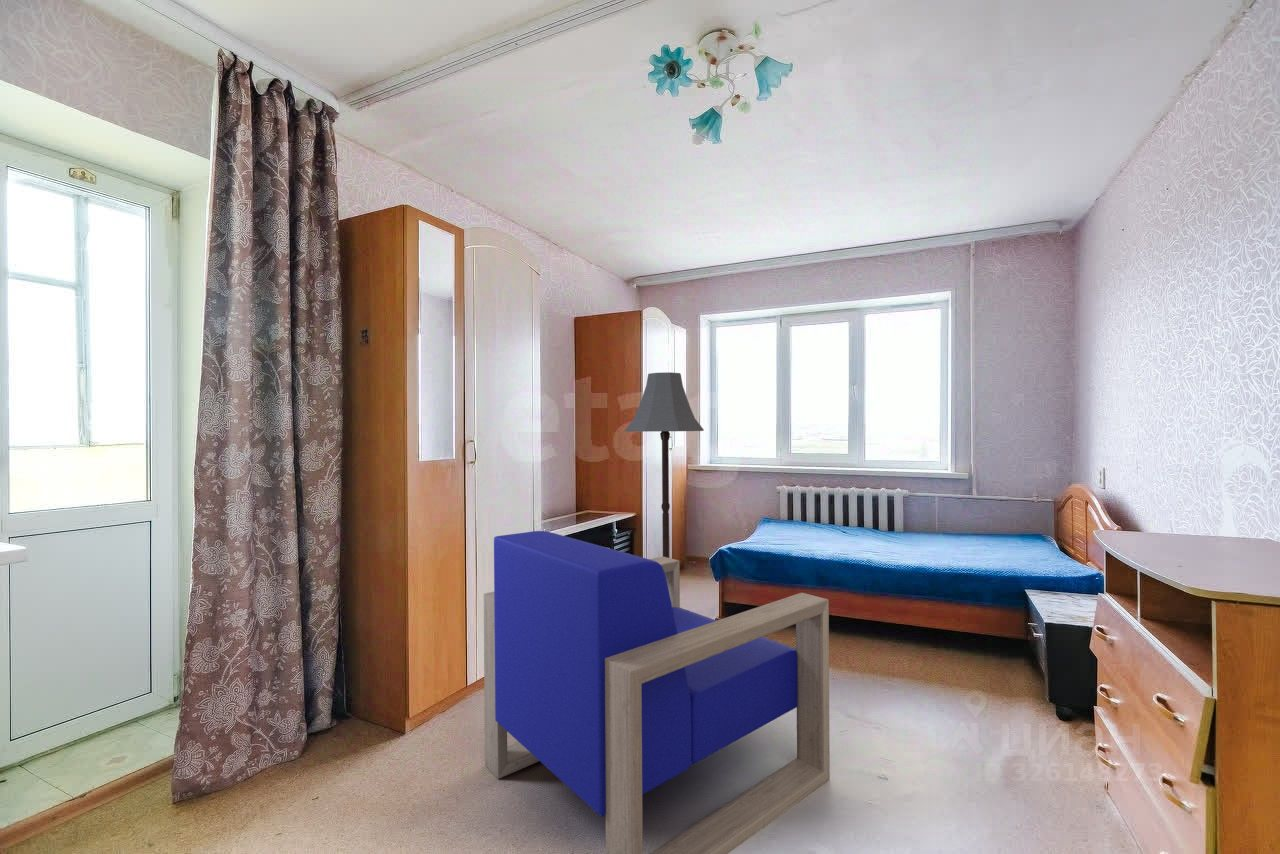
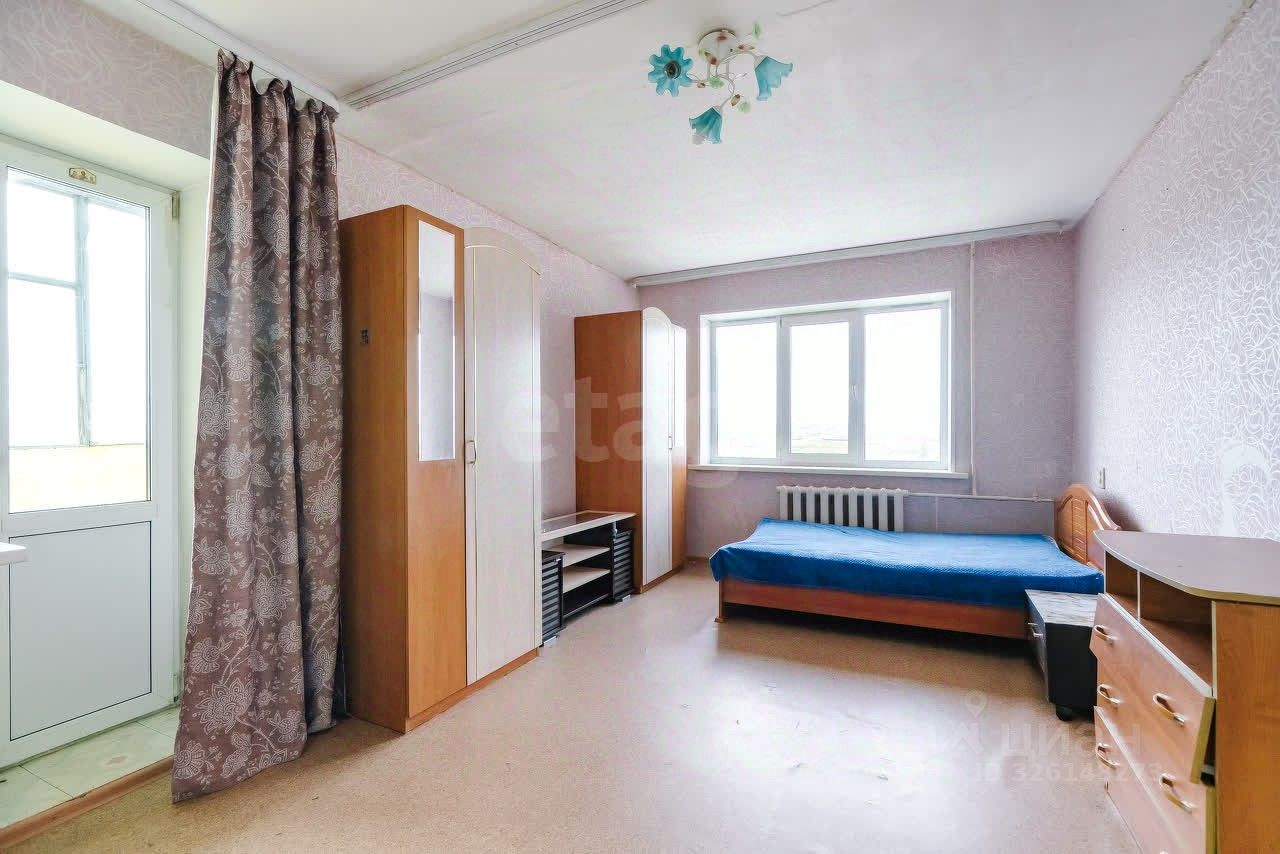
- floor lamp (665, 502)
- armchair (651, 652)
